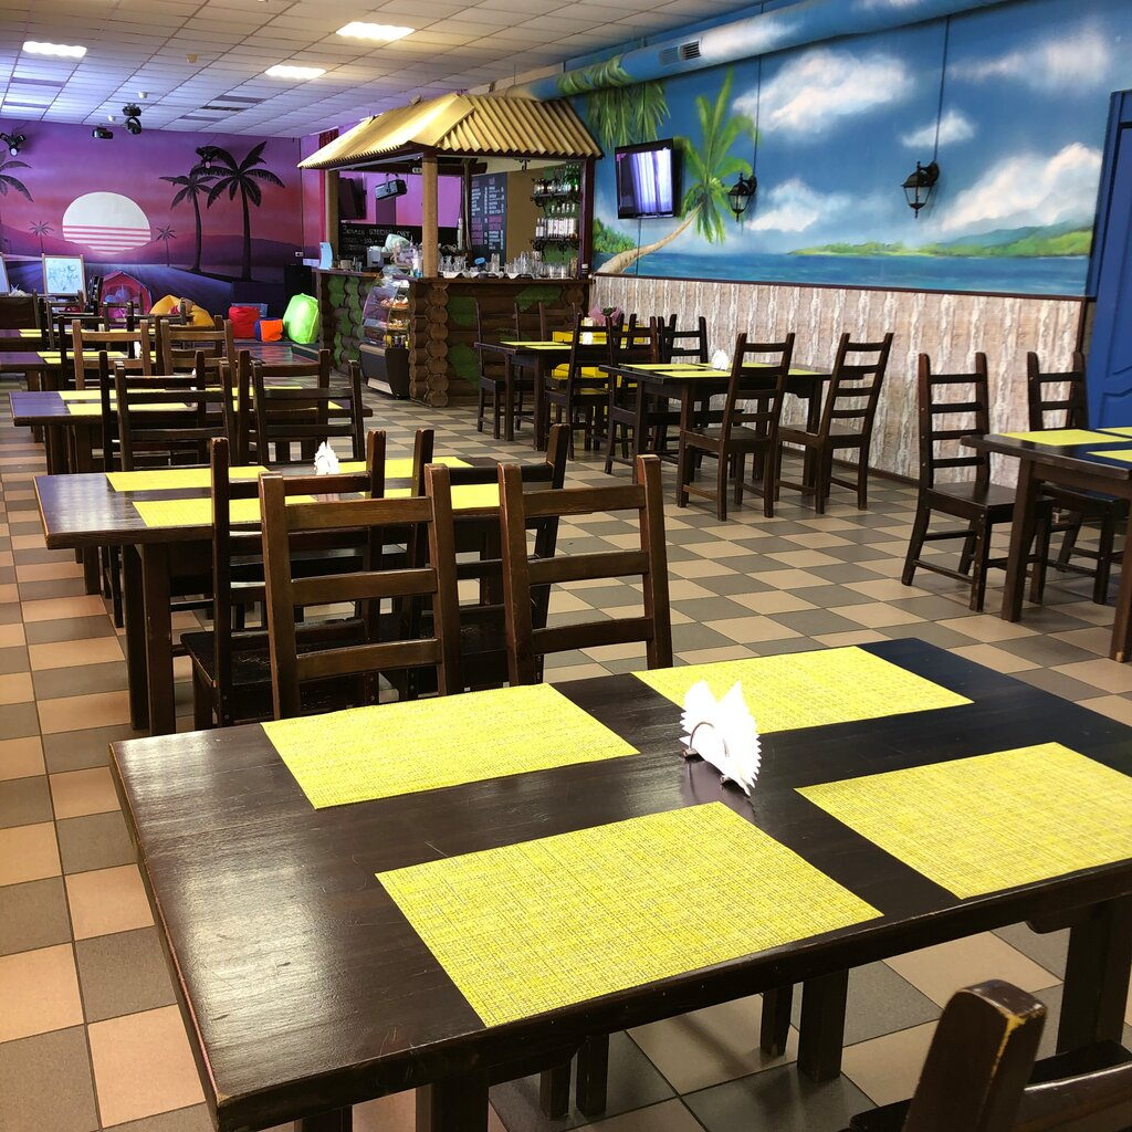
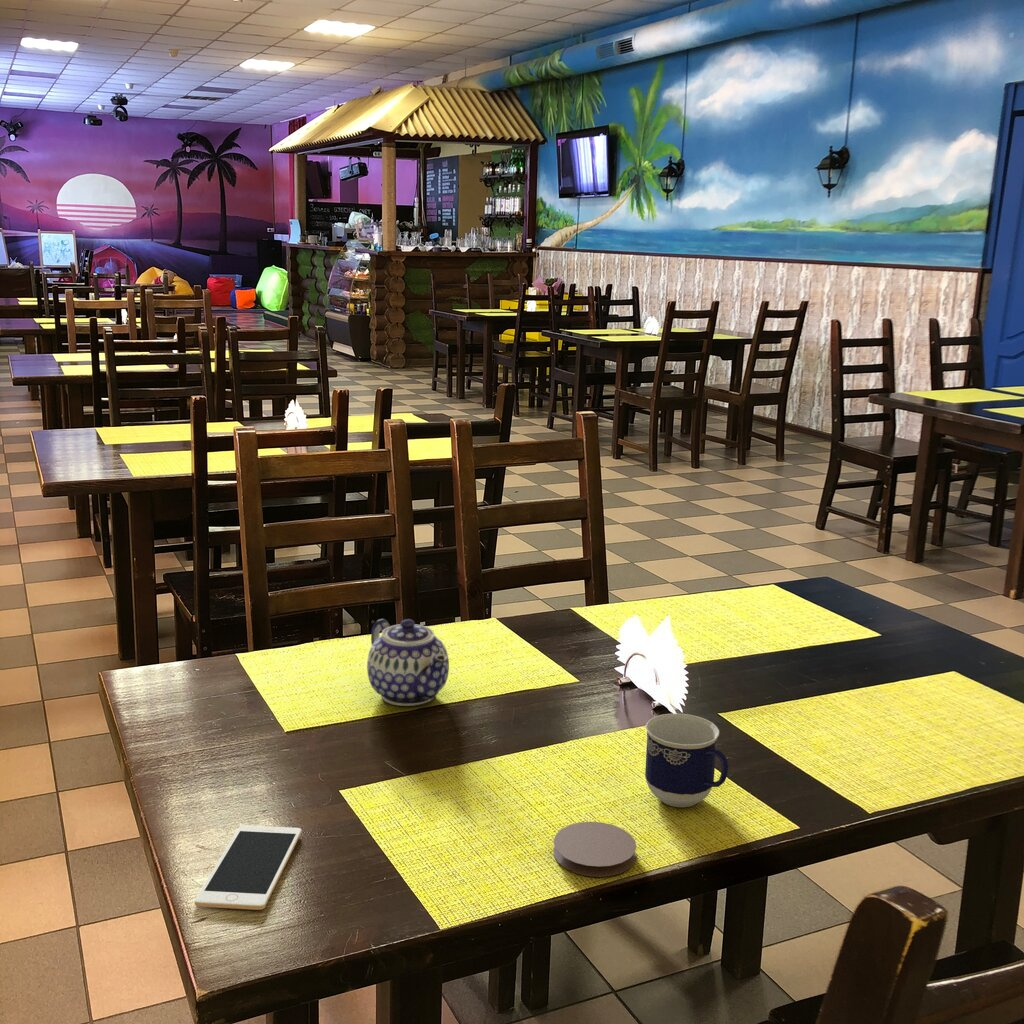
+ cell phone (251, 864)
+ teapot (408, 657)
+ cup (688, 767)
+ coaster (594, 848)
